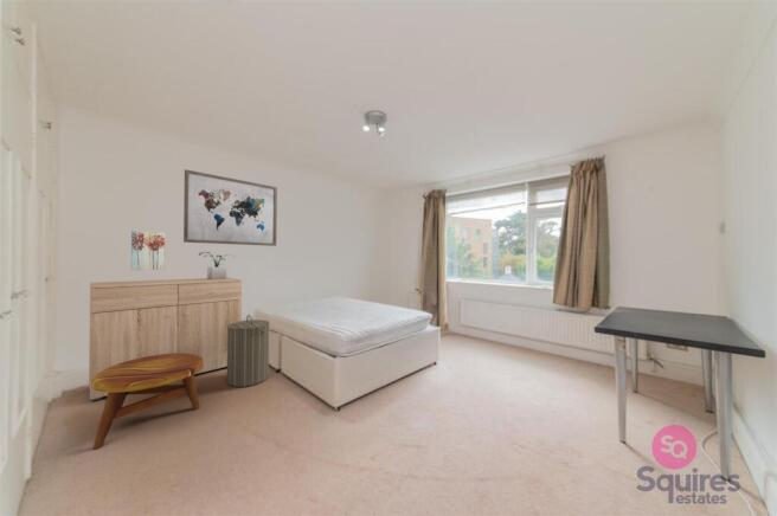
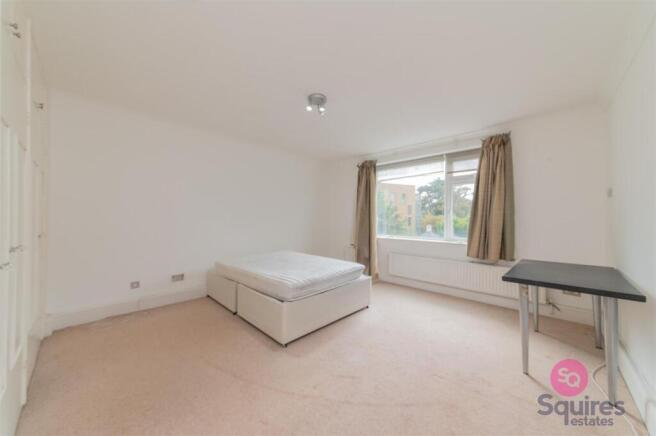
- side table (152, 392)
- wall art (235, 212)
- wall art (148, 250)
- laundry hamper (249, 347)
- dresser (172, 327)
- potted plant (214, 265)
